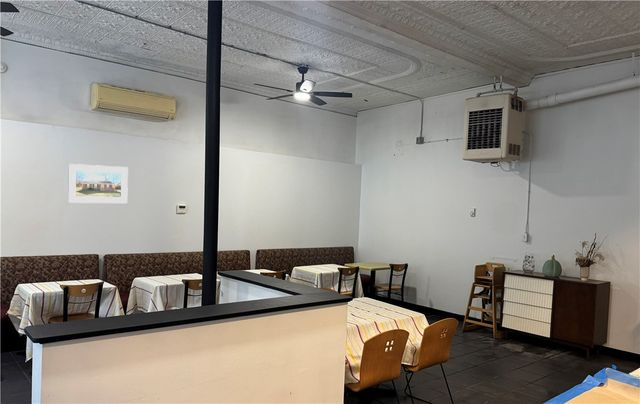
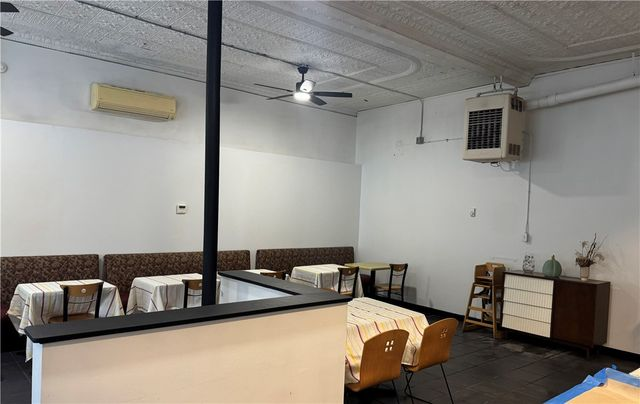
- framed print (99, 184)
